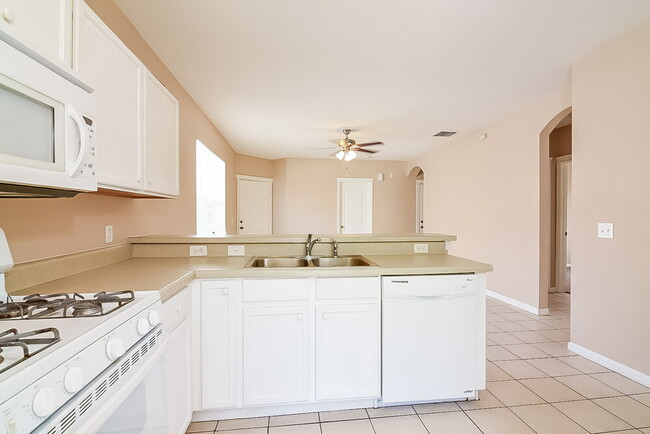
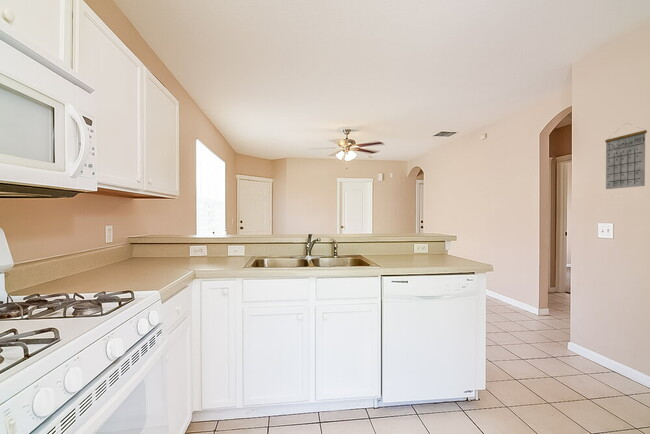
+ calendar (624, 155)
